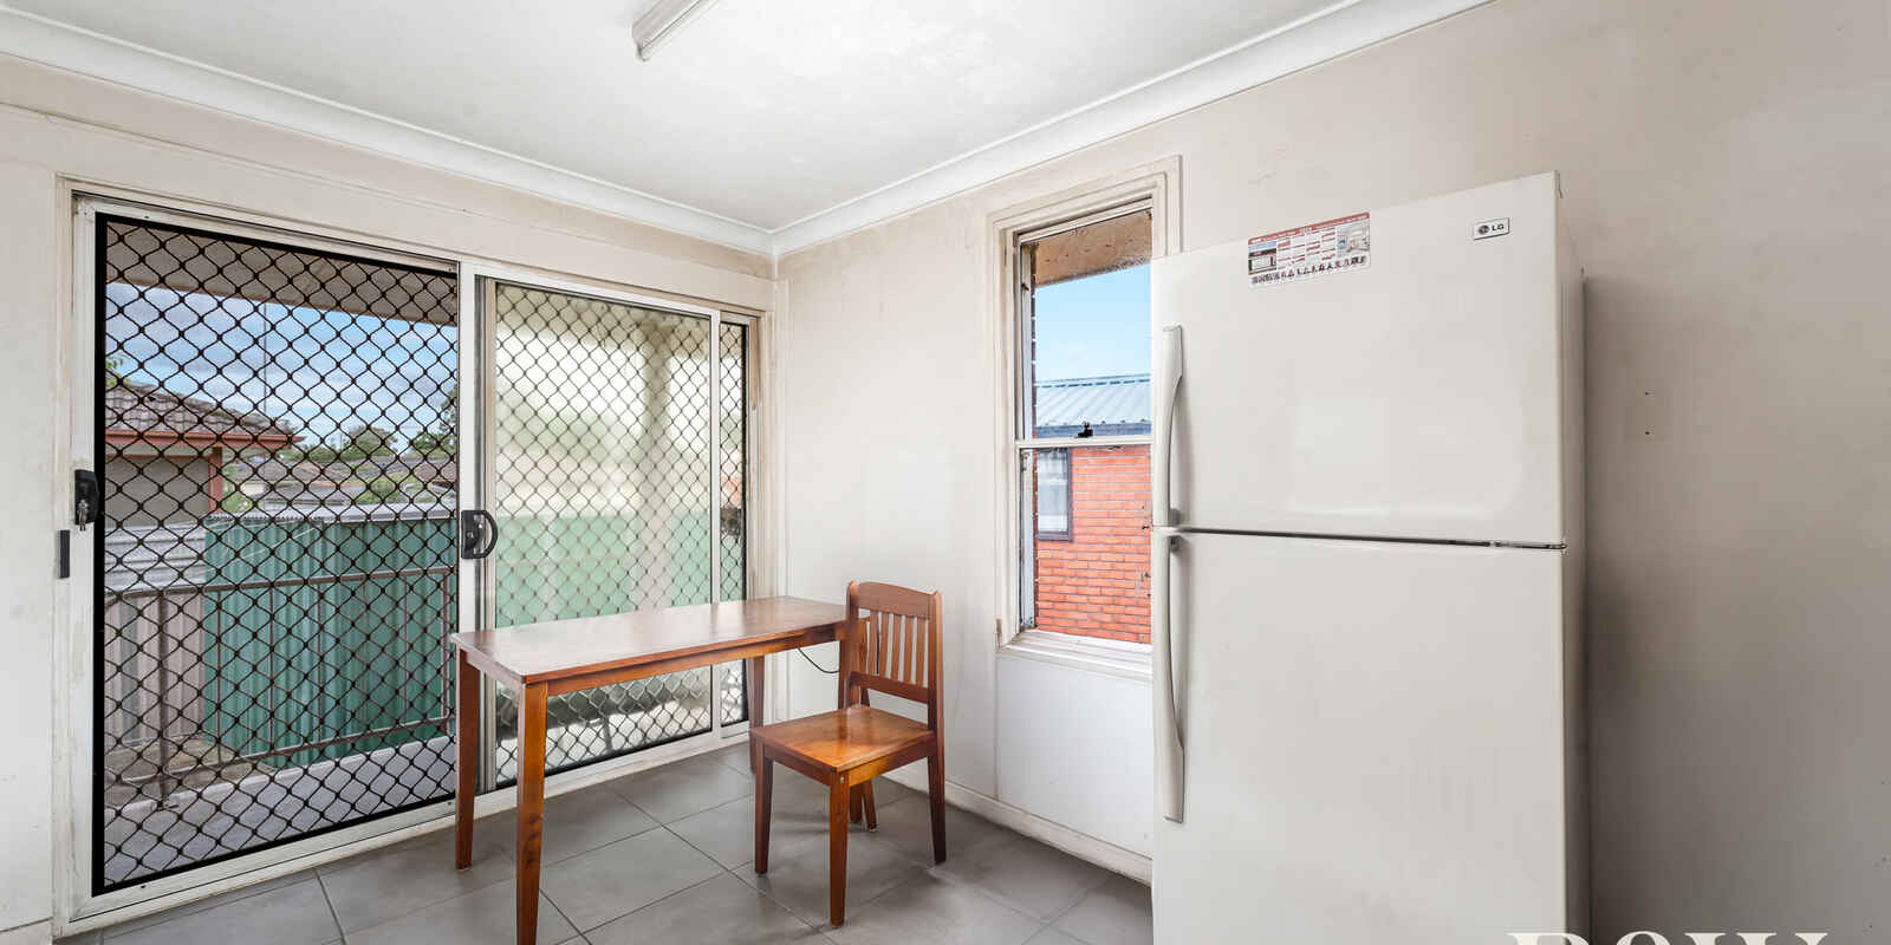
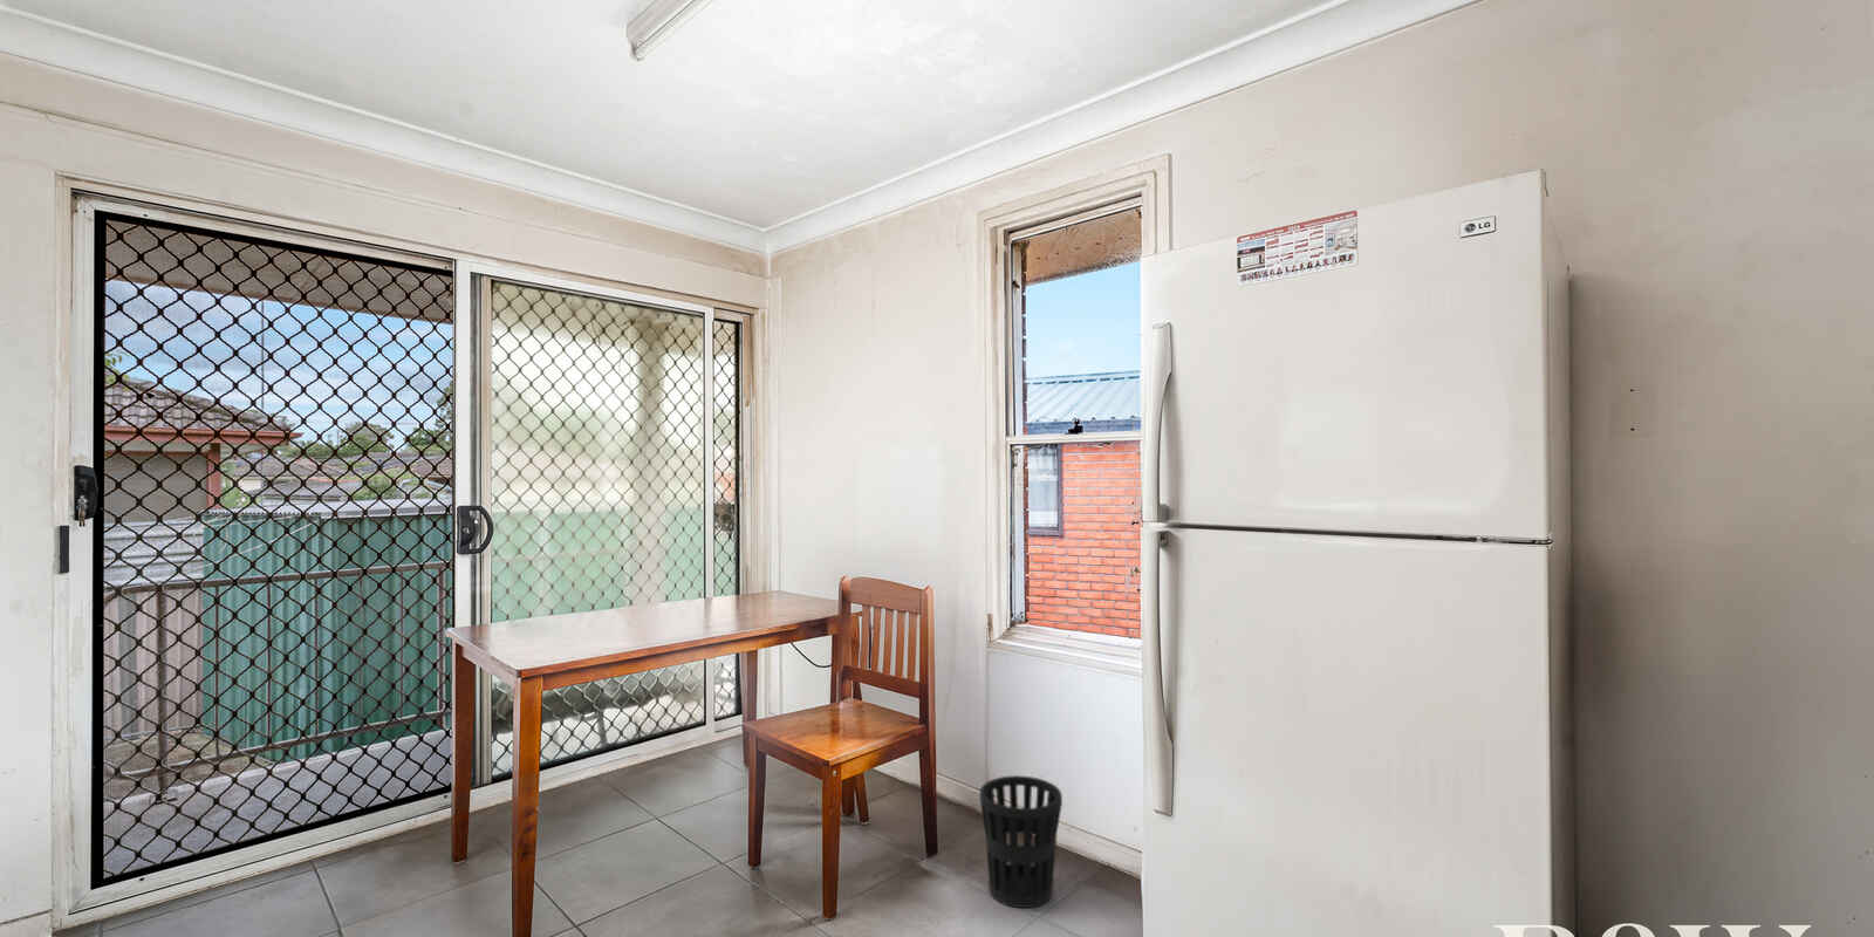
+ wastebasket (1017, 840)
